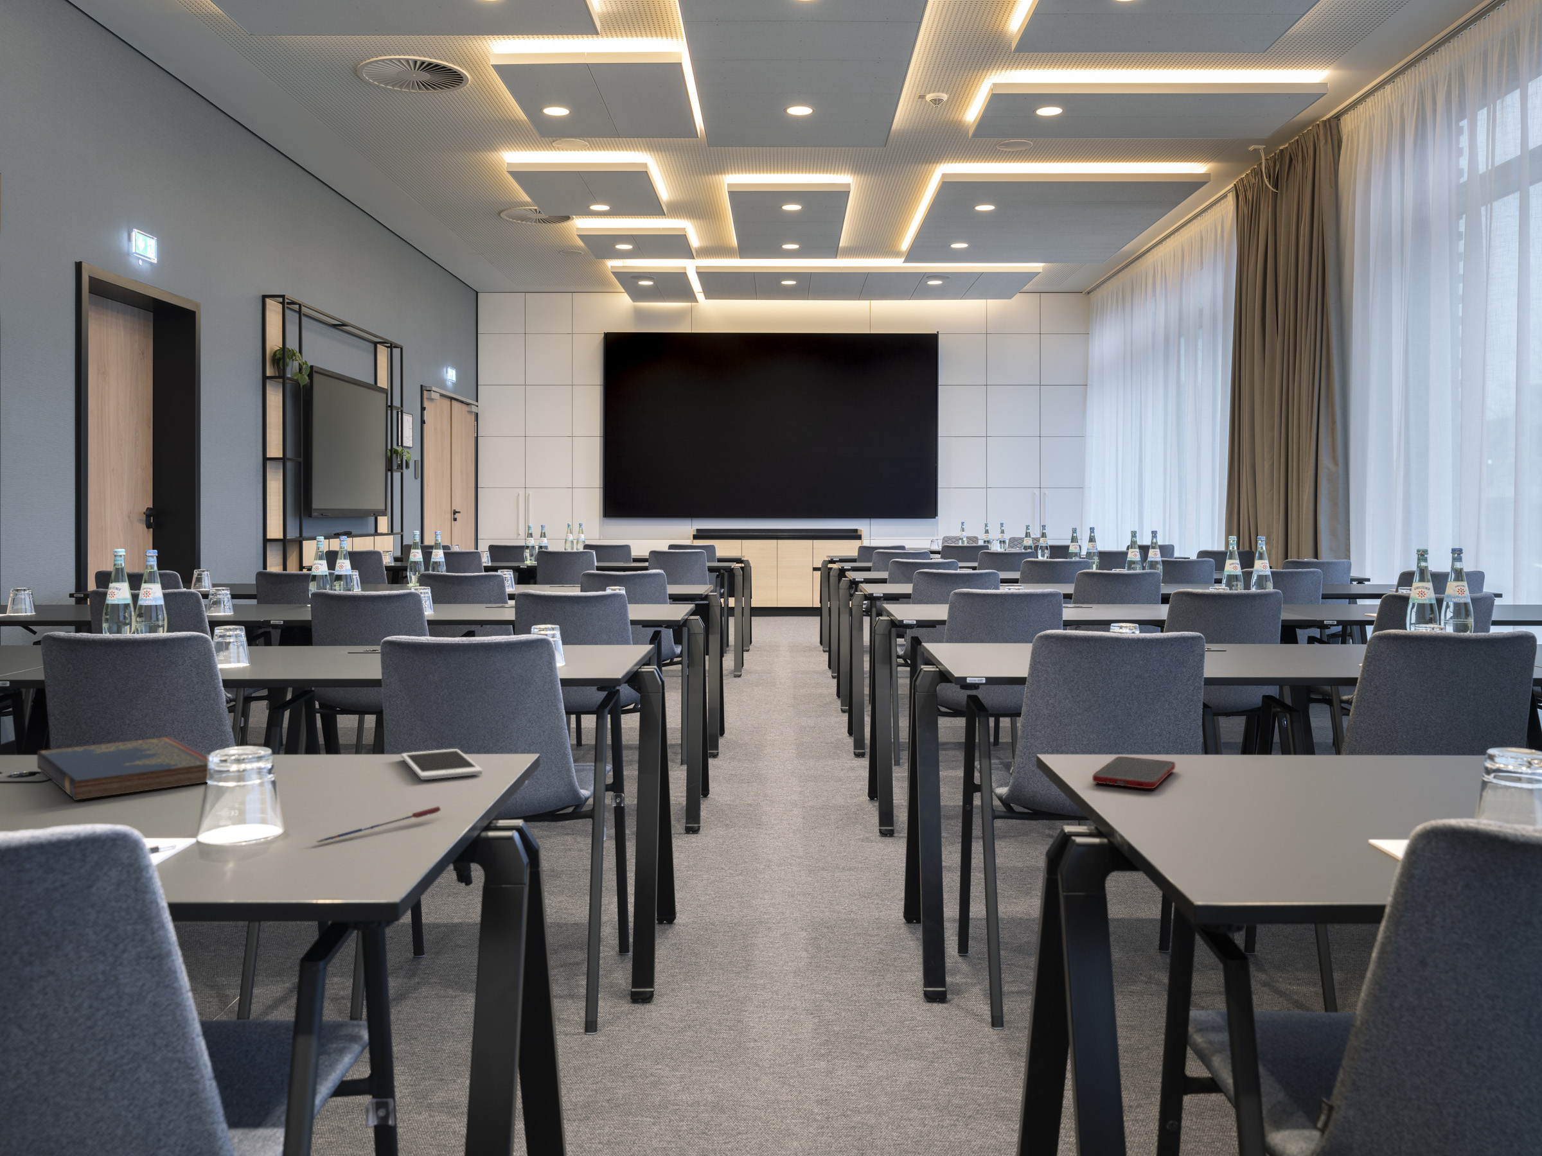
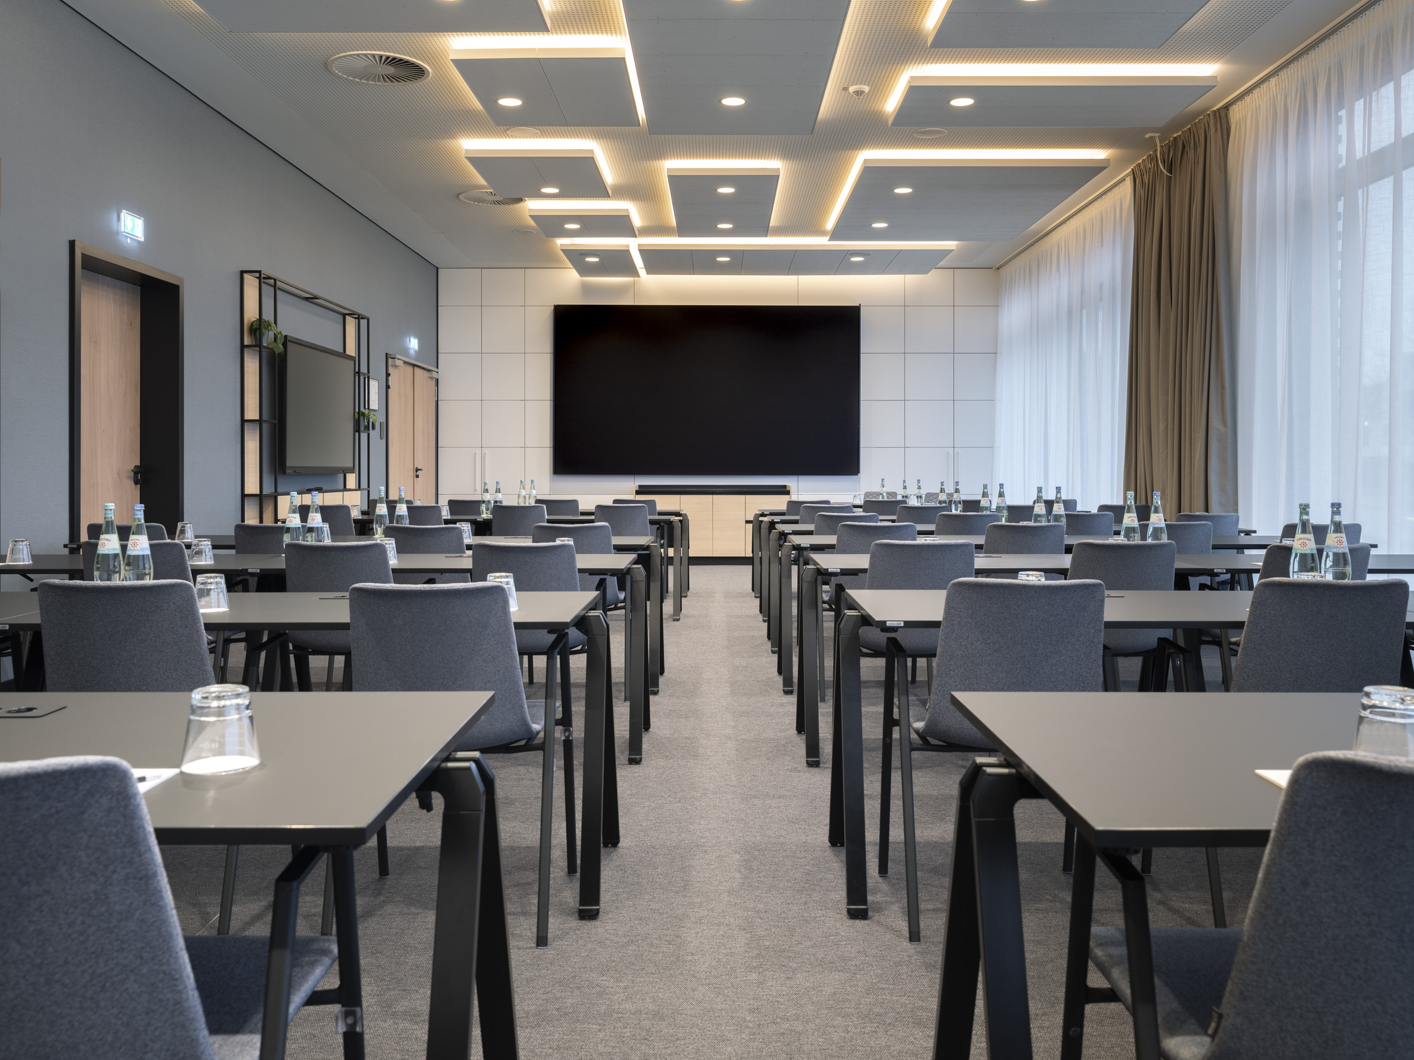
- cell phone (440, 763)
- hardcover book (127, 765)
- cell phone (1135, 772)
- pen (380, 824)
